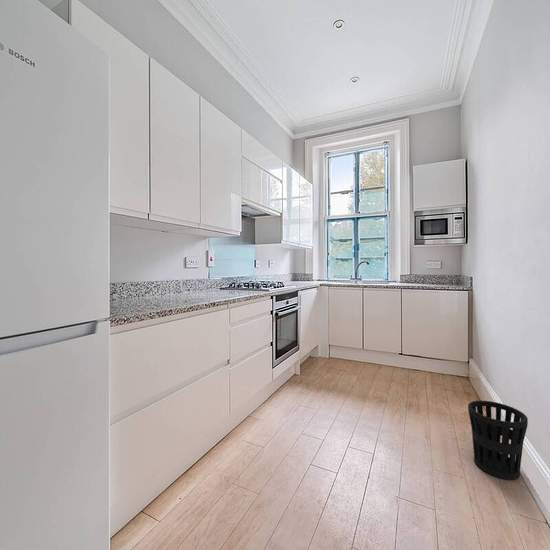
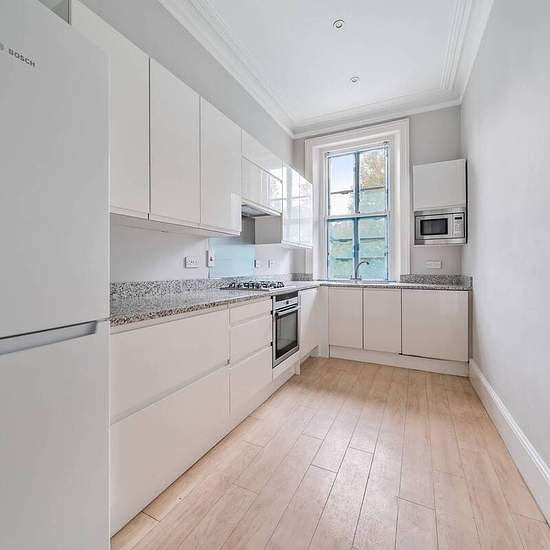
- wastebasket (496, 438)
